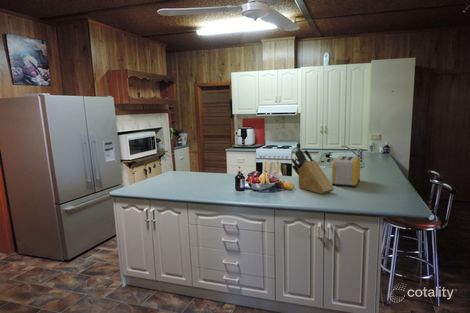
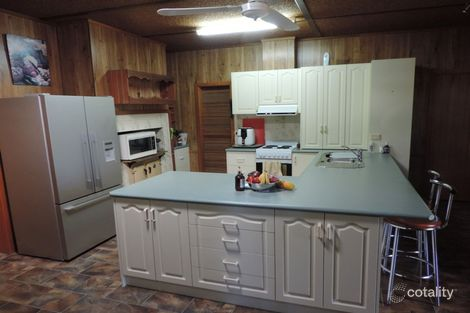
- toaster (346, 170)
- knife block (311, 169)
